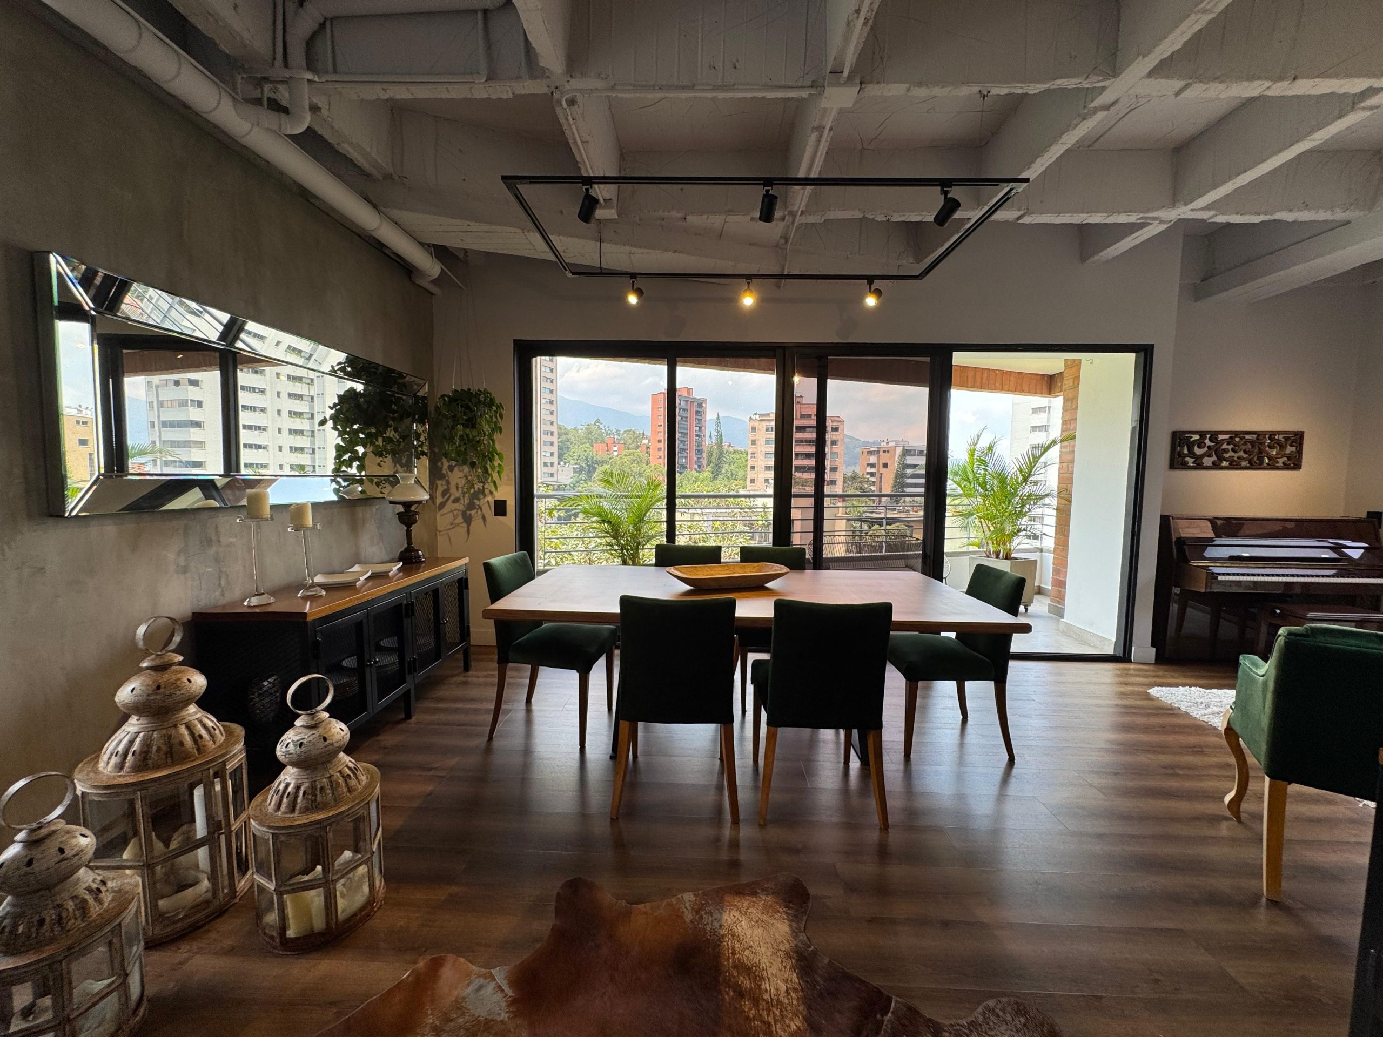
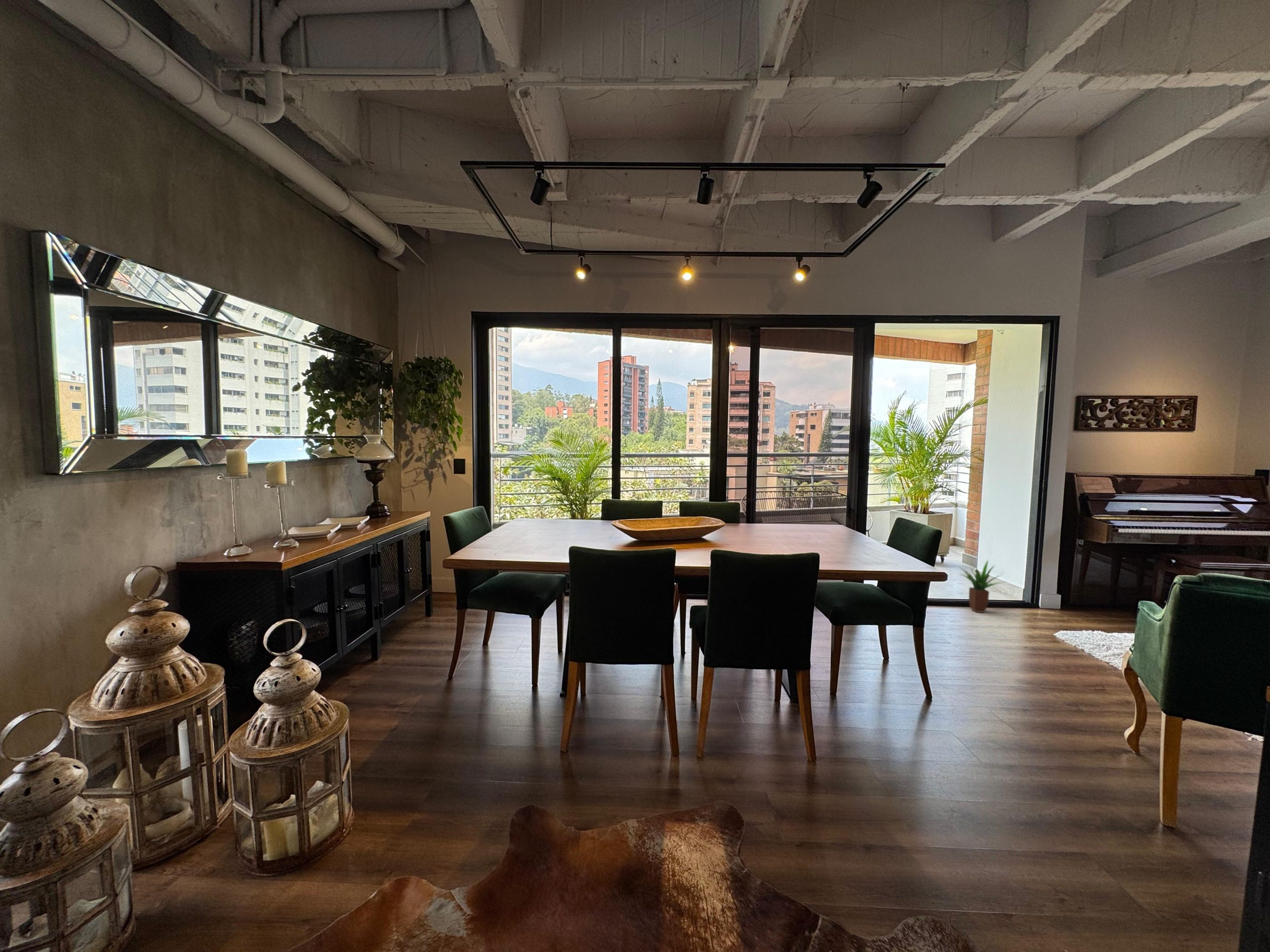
+ potted plant (980, 586)
